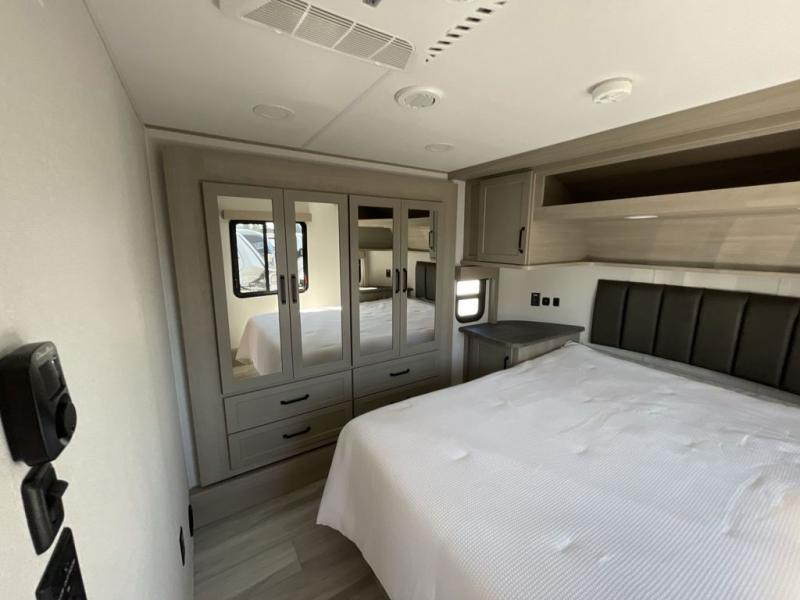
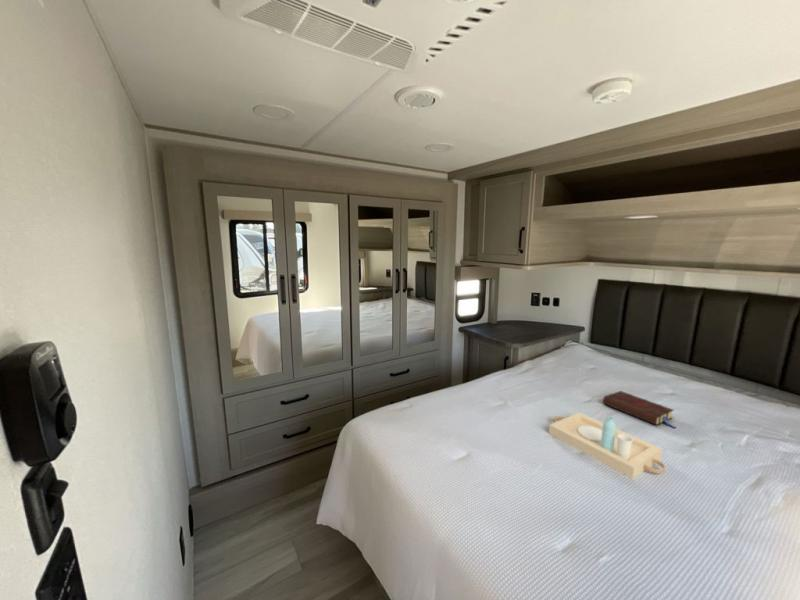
+ book (641, 408)
+ serving tray (603, 428)
